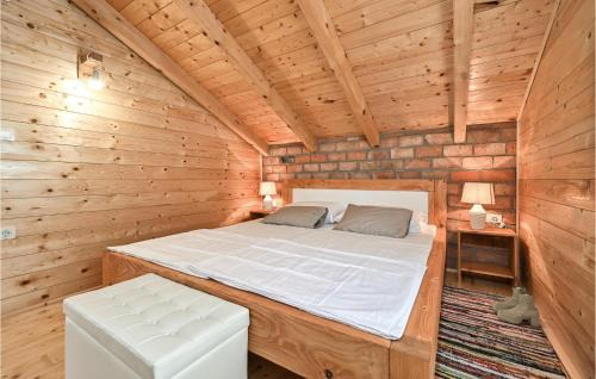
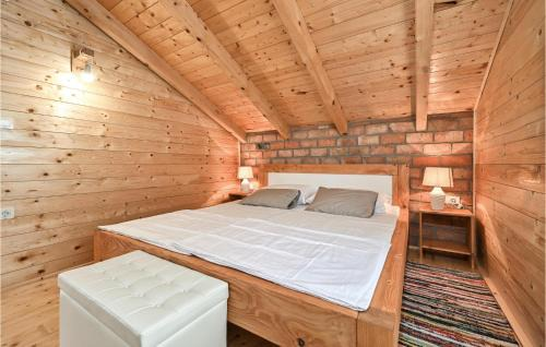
- boots (515, 303)
